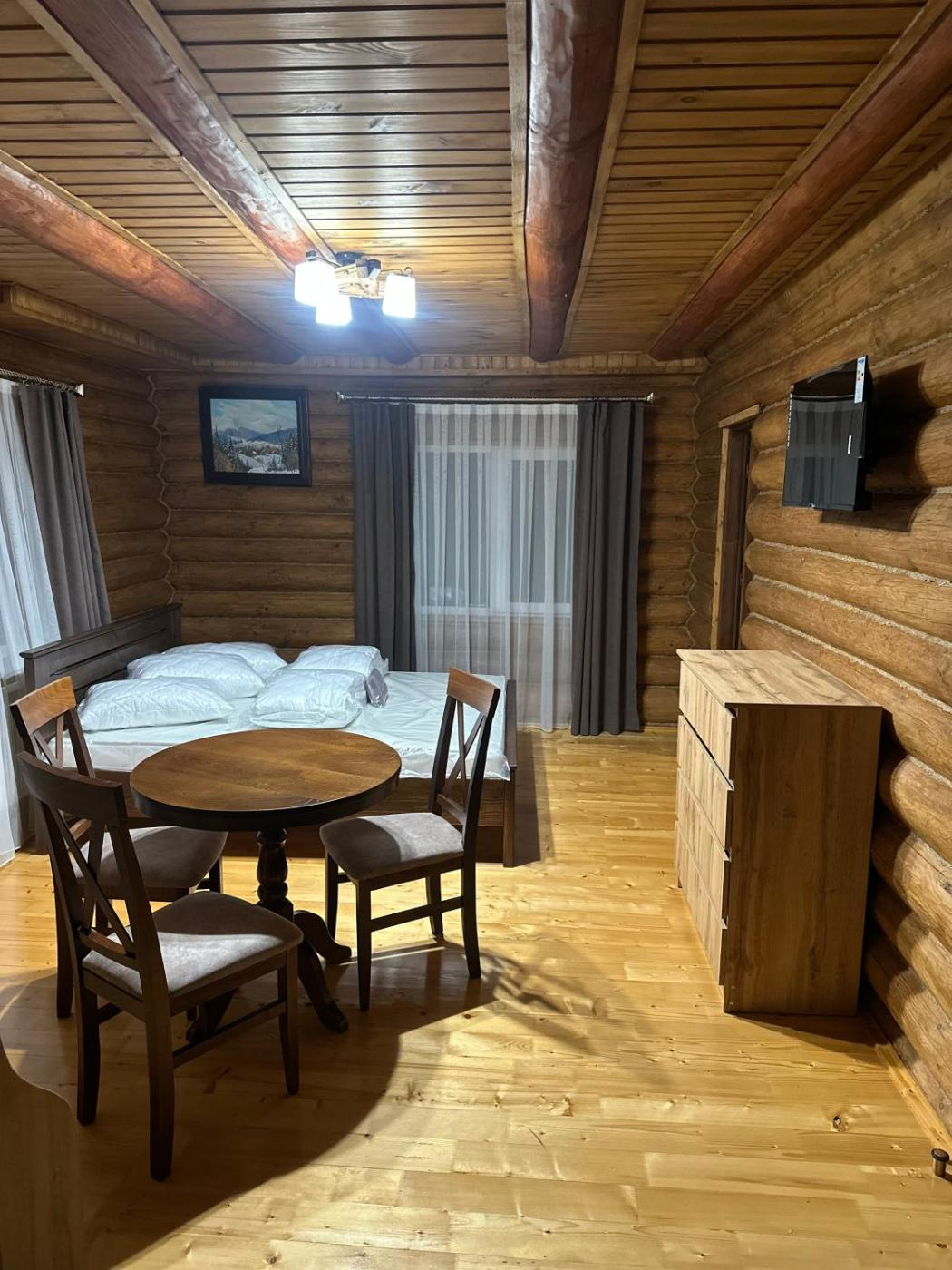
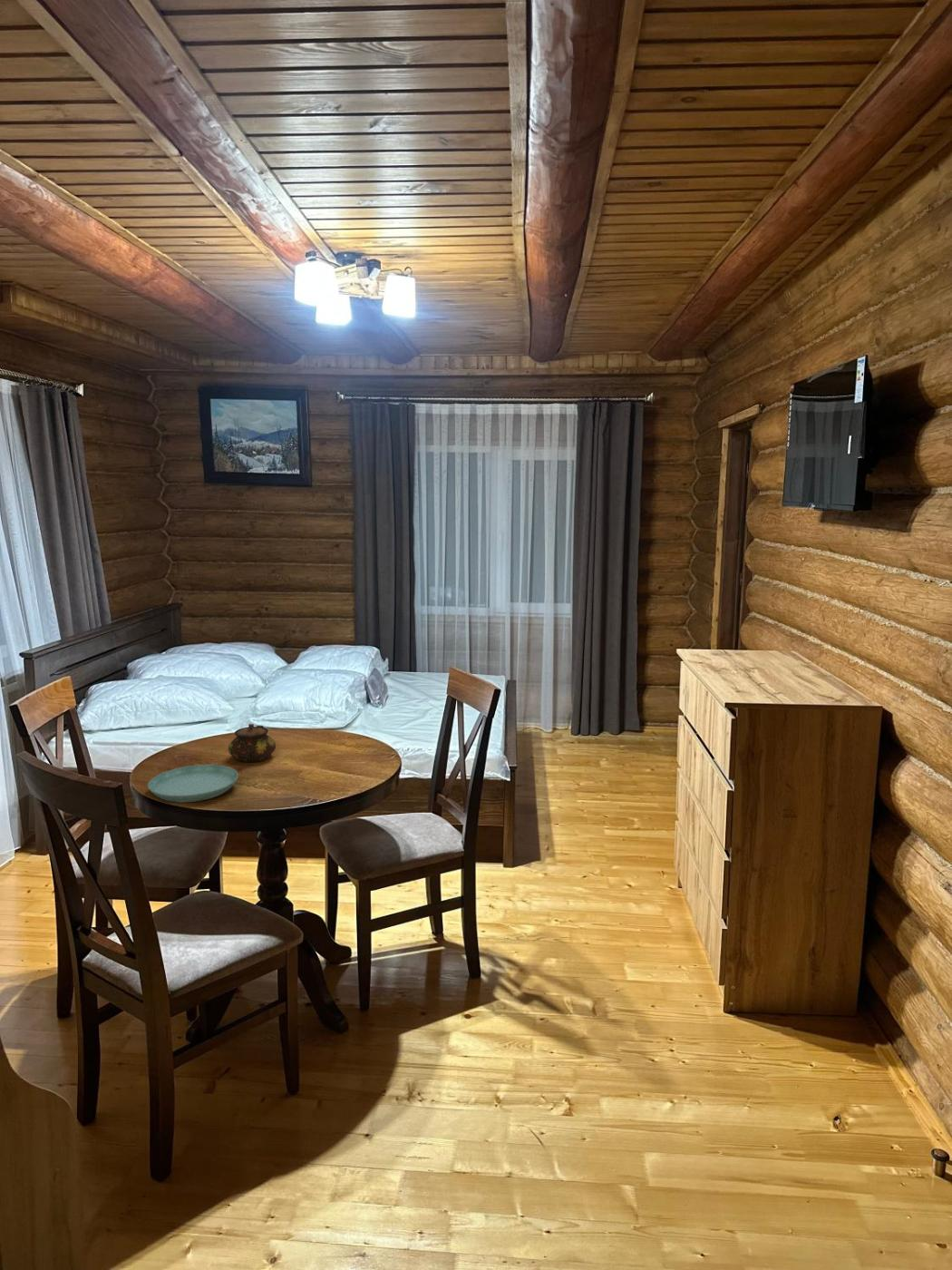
+ saucer (194, 784)
+ teapot (251, 740)
